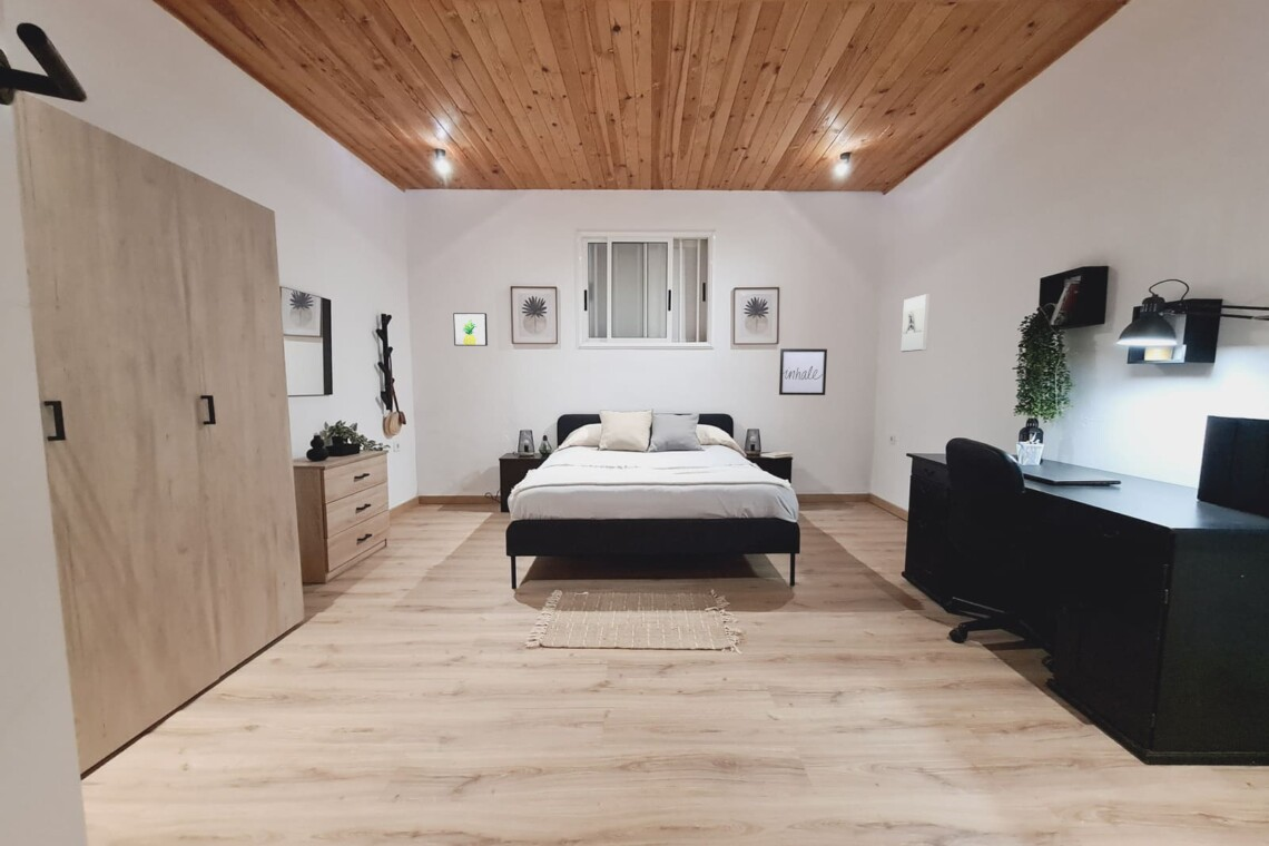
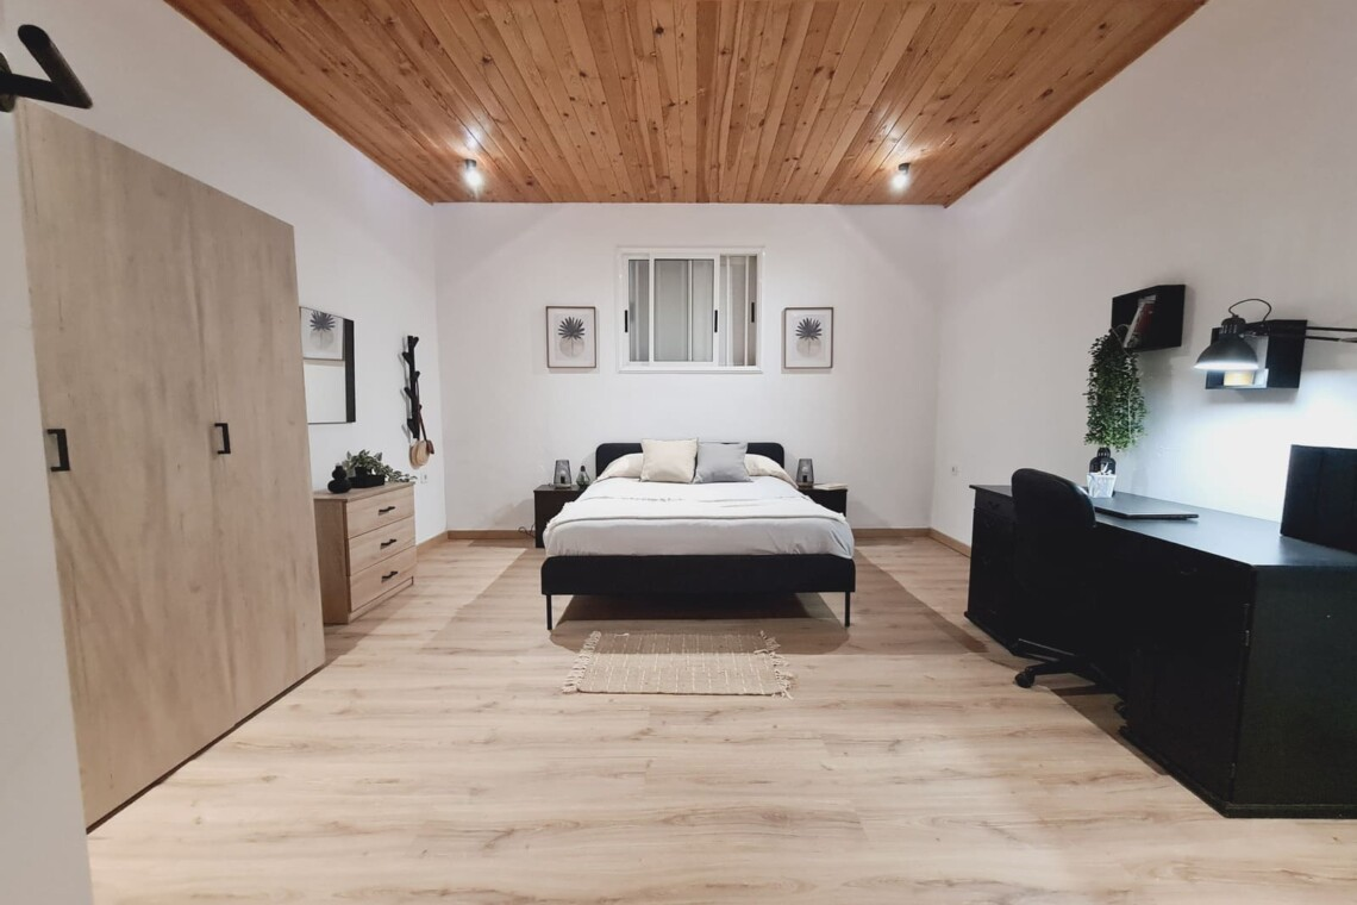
- wall sculpture (915, 324)
- wall art (470, 329)
- wall art (803, 372)
